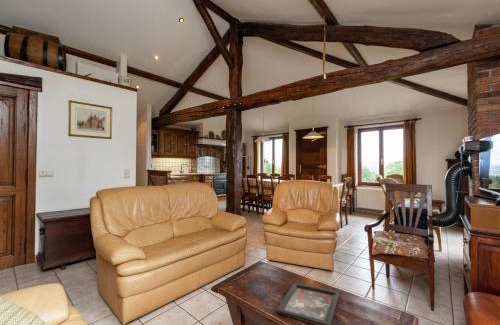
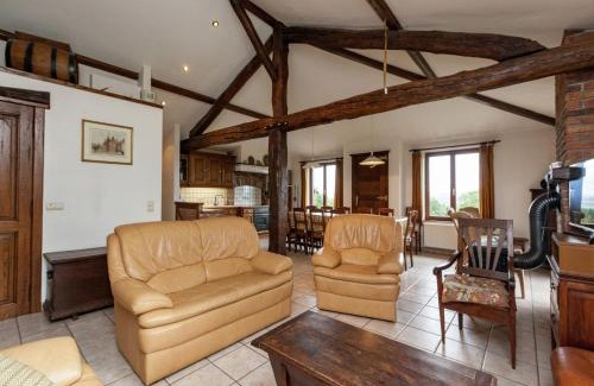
- decorative tray (309, 301)
